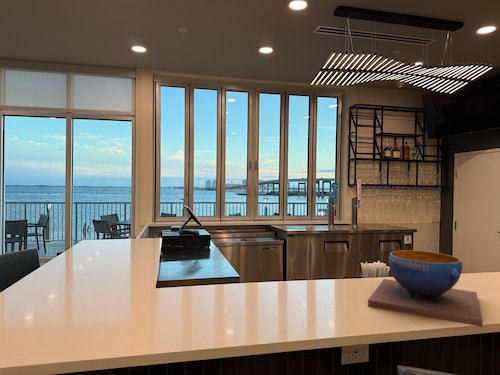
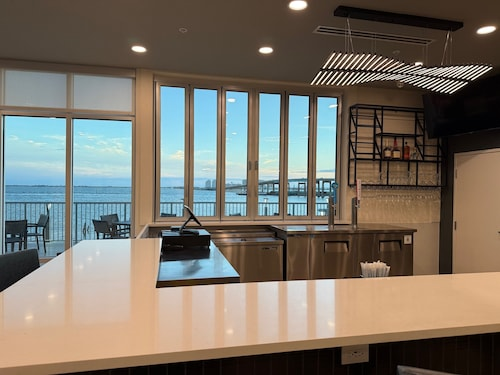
- decorative bowl (424, 278)
